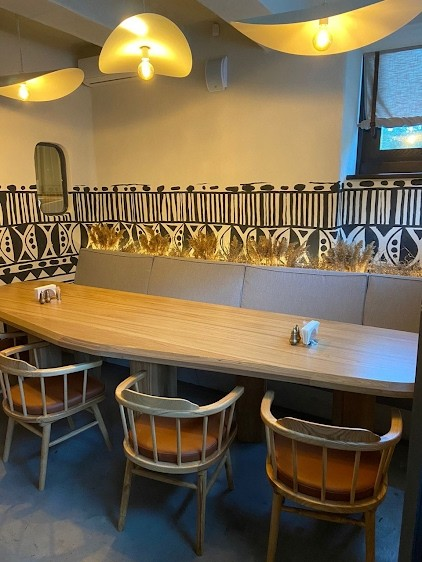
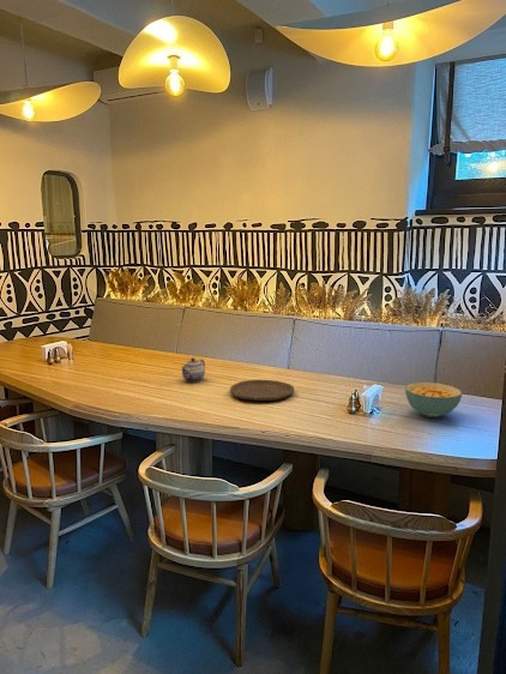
+ plate (261, 390)
+ cereal bowl (432, 402)
+ teapot (193, 368)
